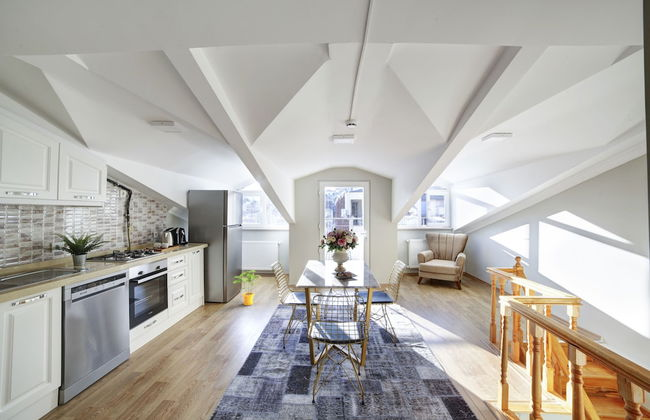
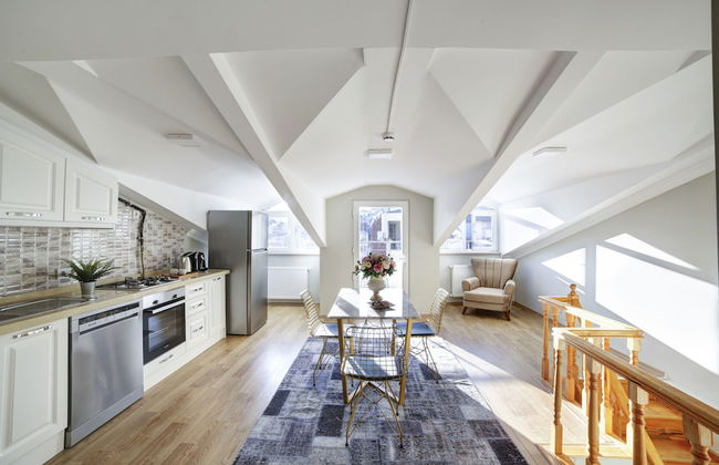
- house plant (244, 285)
